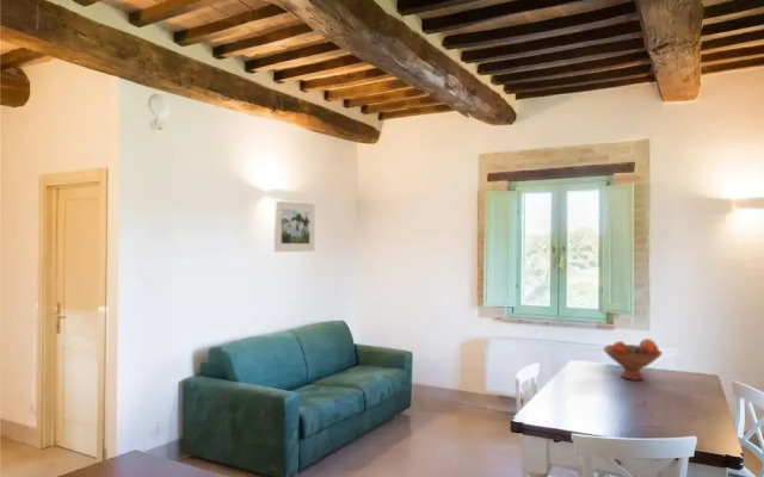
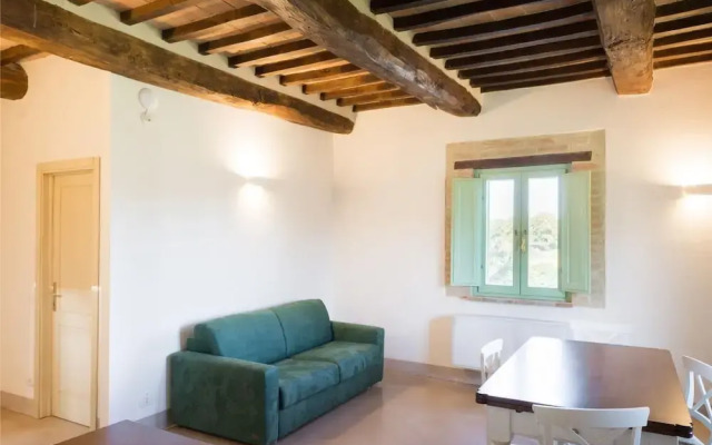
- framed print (295, 227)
- fruit bowl (631, 358)
